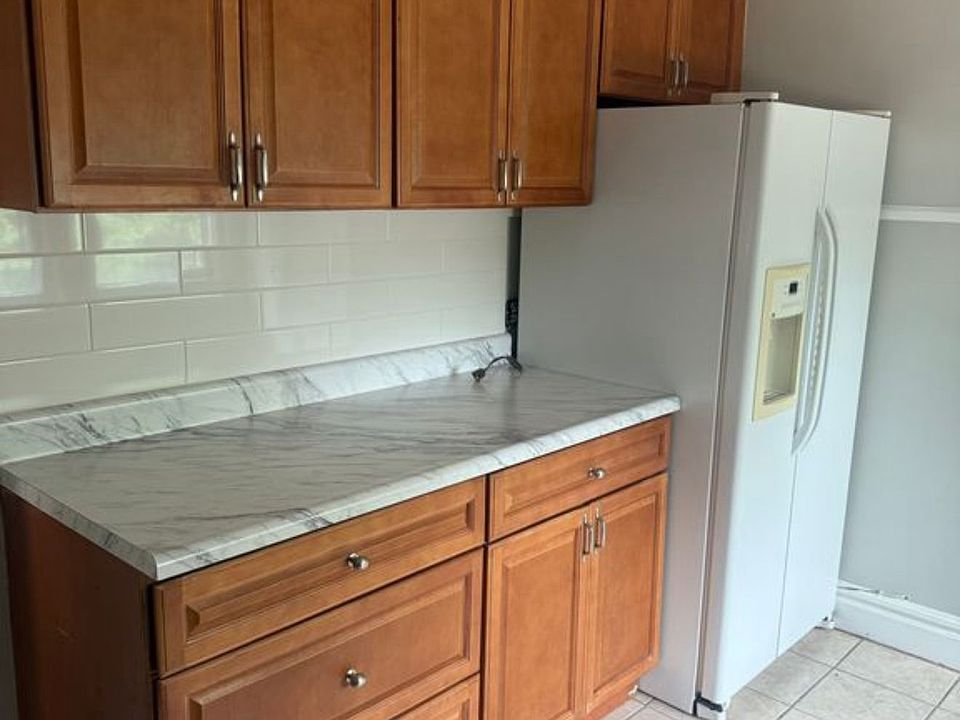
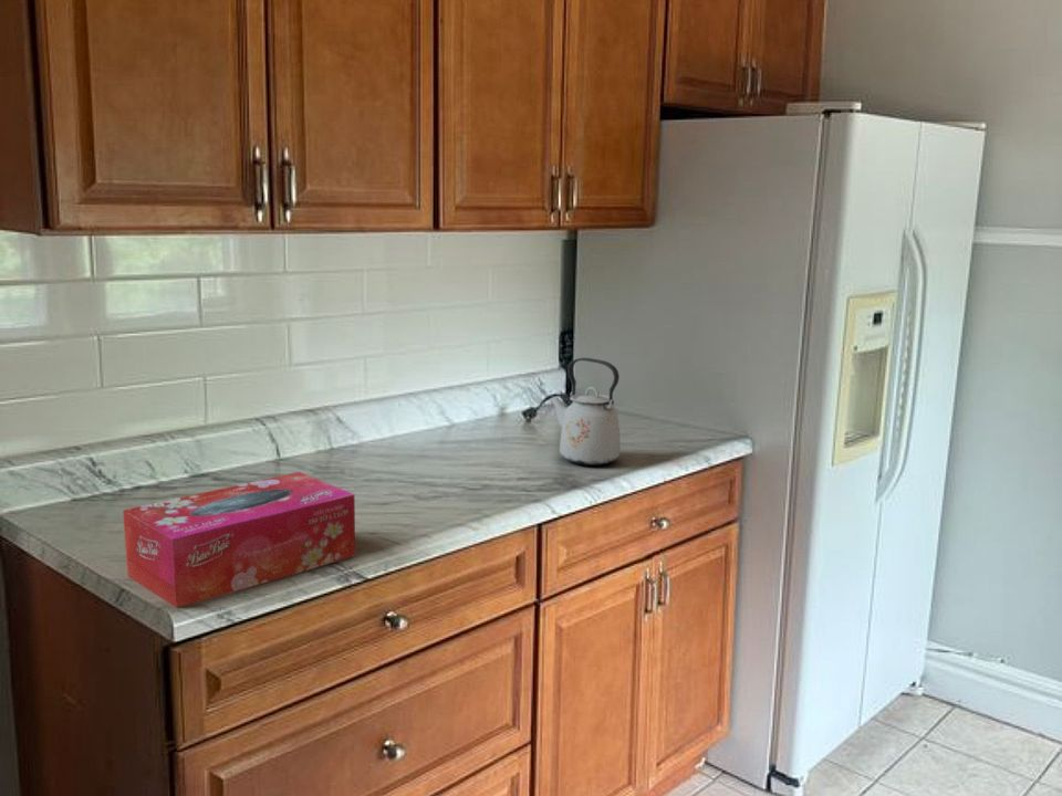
+ tissue box (243, 534)
+ kettle (582, 408)
